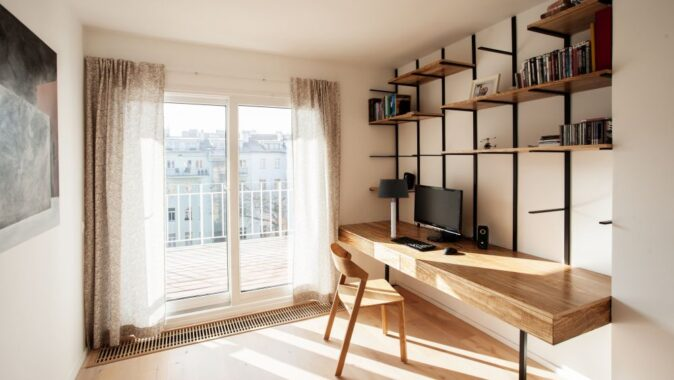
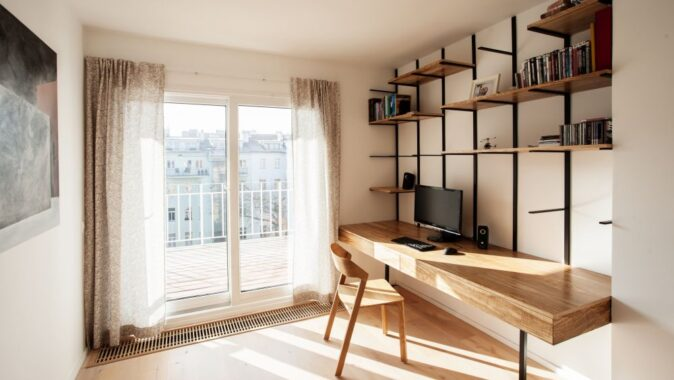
- table lamp (393, 208)
